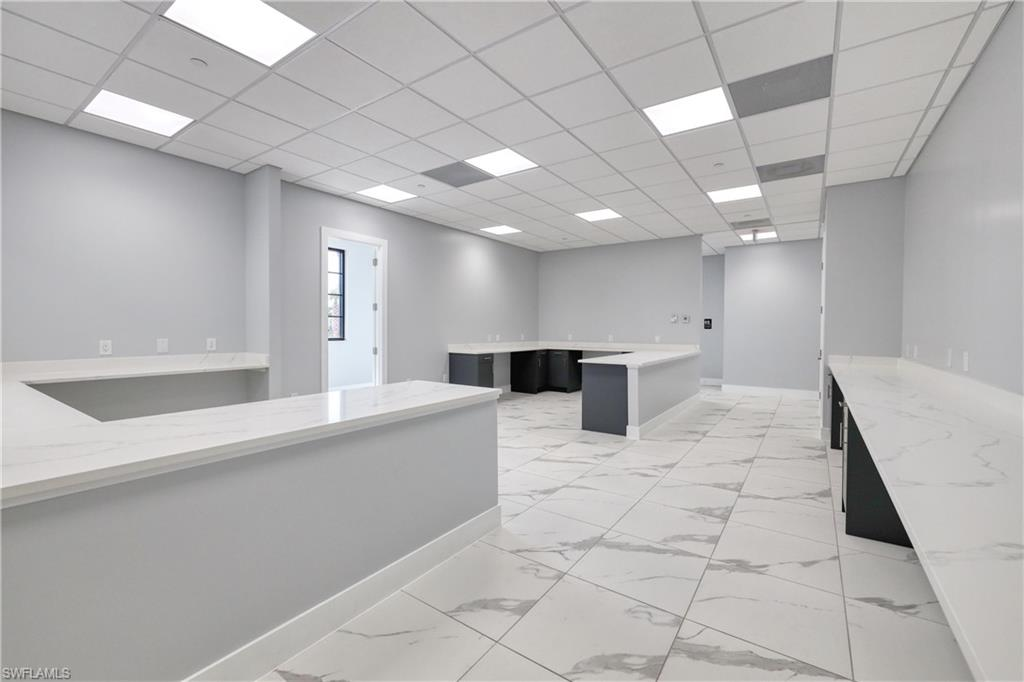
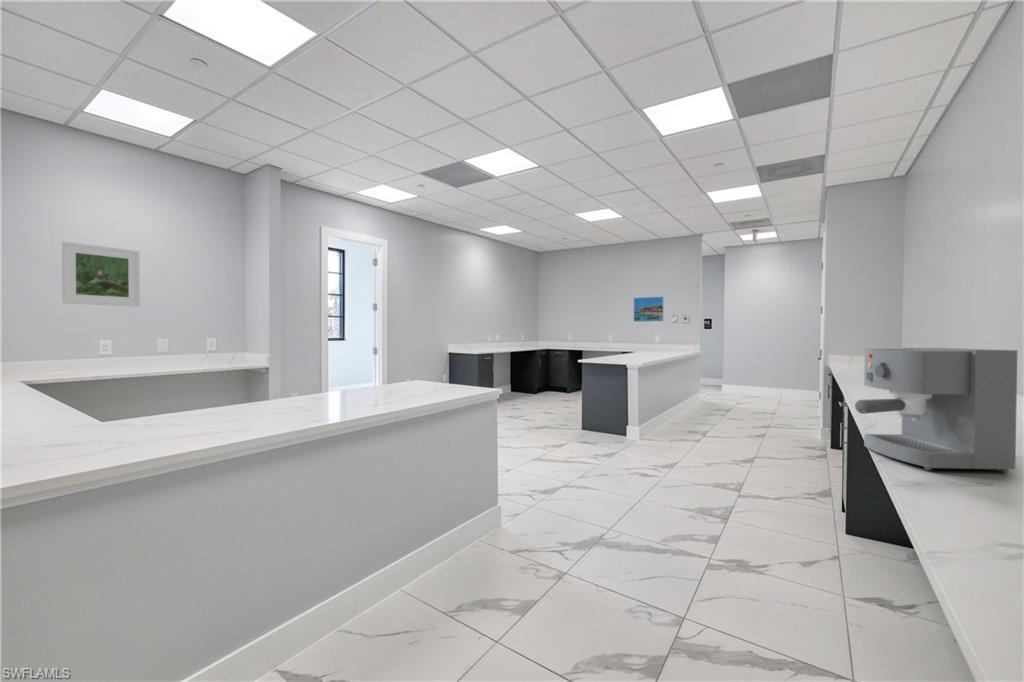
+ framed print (102, 275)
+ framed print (648, 309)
+ coffee maker (932, 405)
